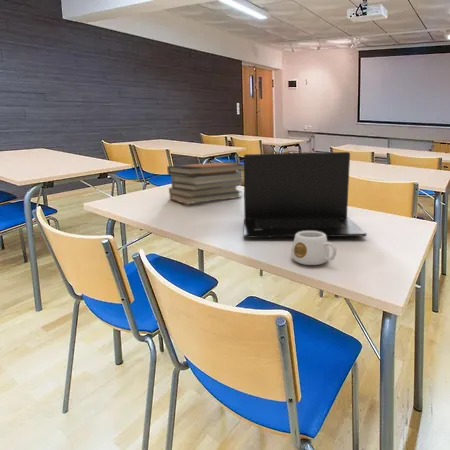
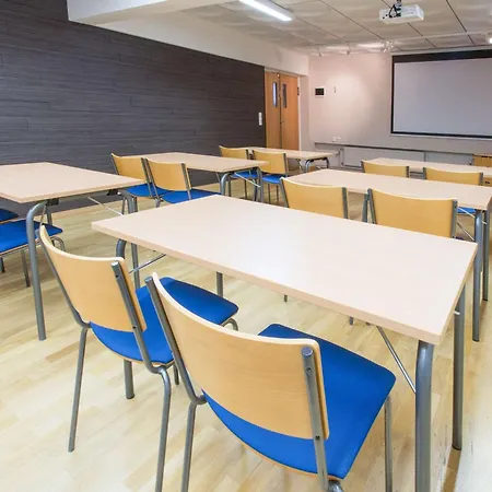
- book stack (206, 181)
- mug (314, 248)
- laptop (300, 192)
